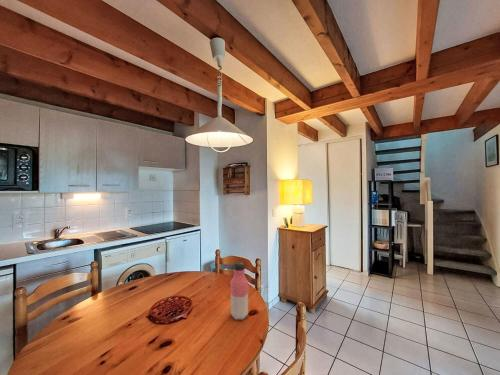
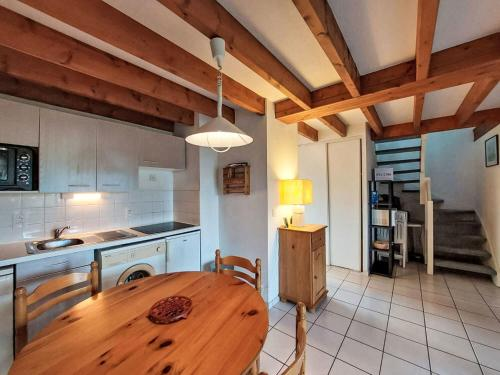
- water bottle (239, 289)
